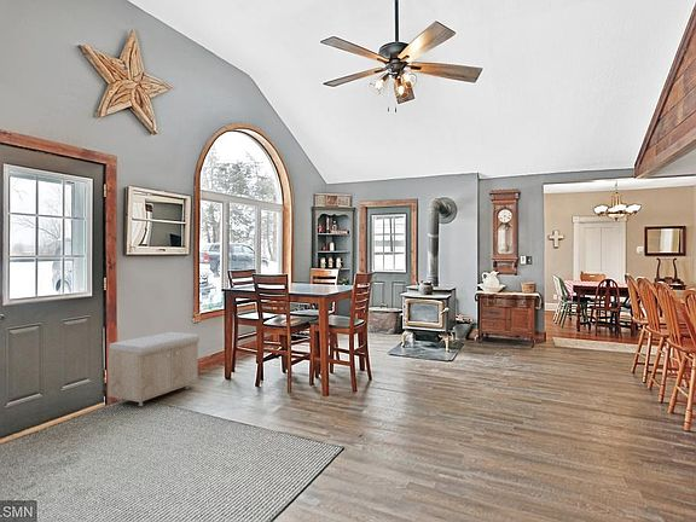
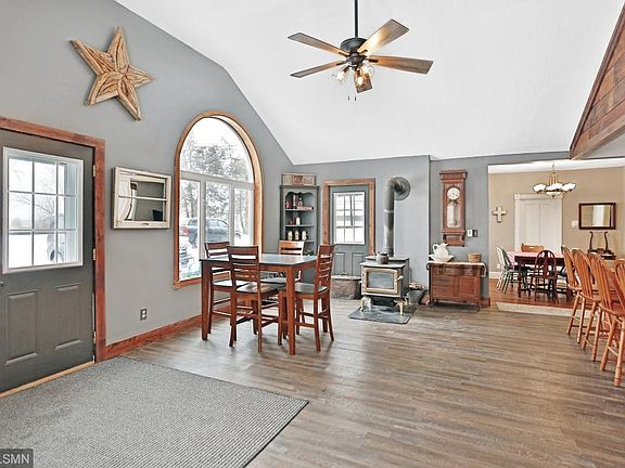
- storage bench (156, 366)
